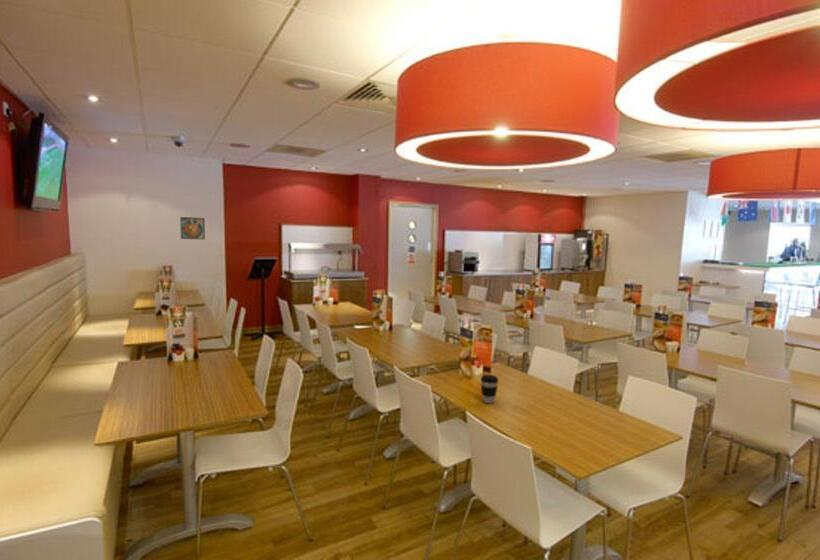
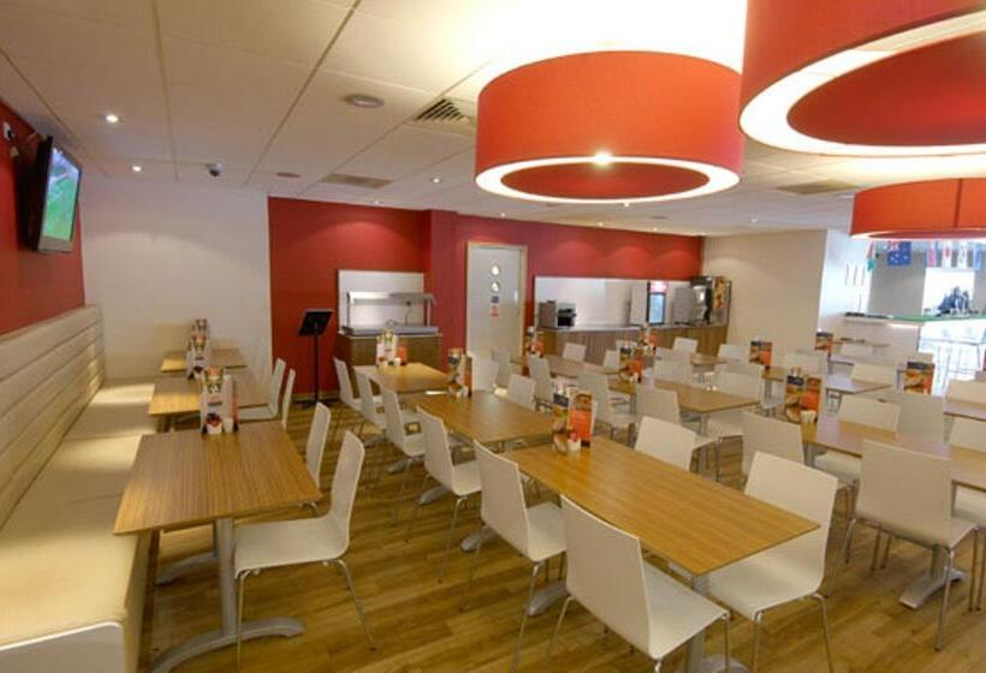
- coffee cup (489, 389)
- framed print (192, 228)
